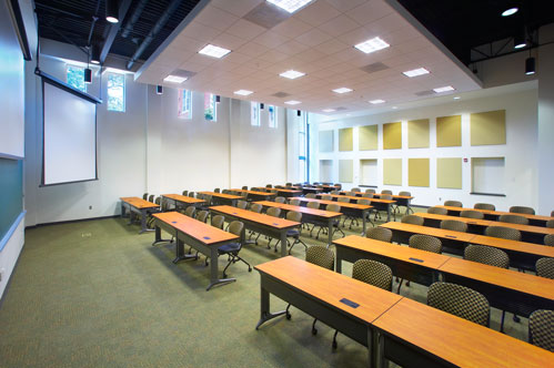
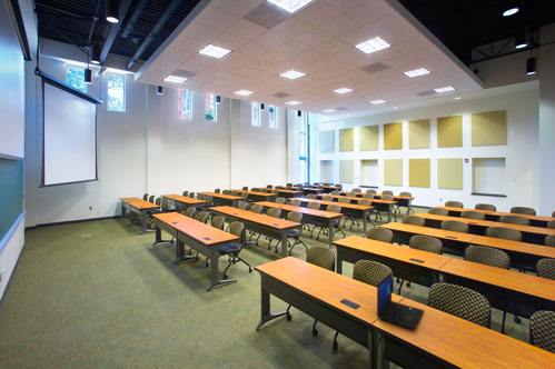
+ laptop (397, 302)
